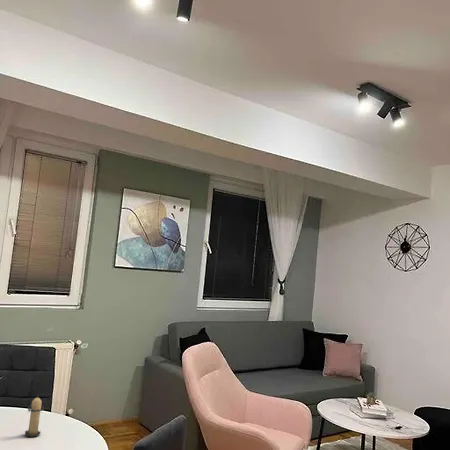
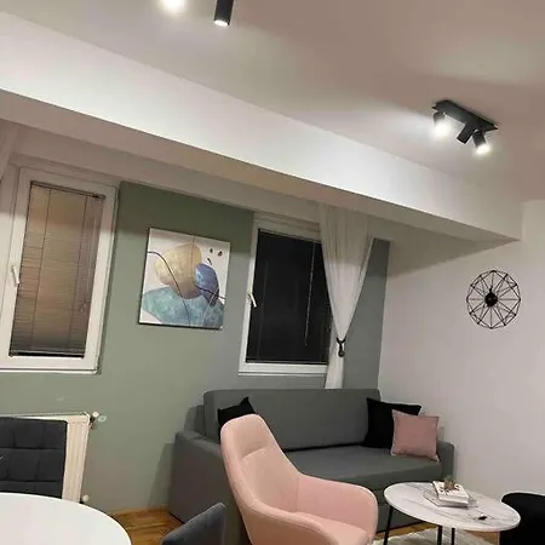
- candle (35, 414)
